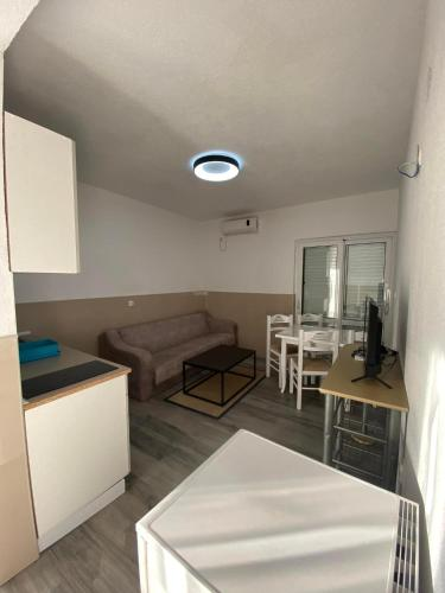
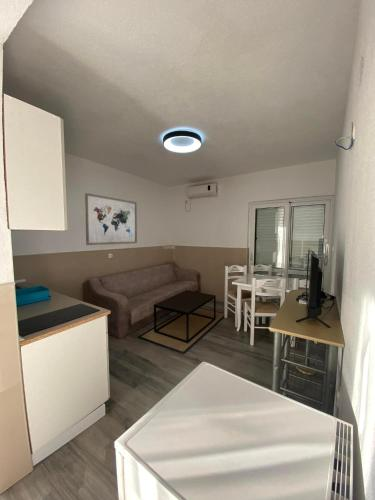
+ wall art (114, 221)
